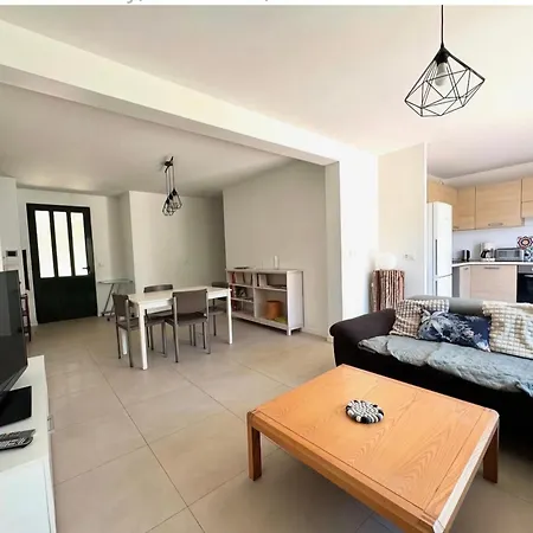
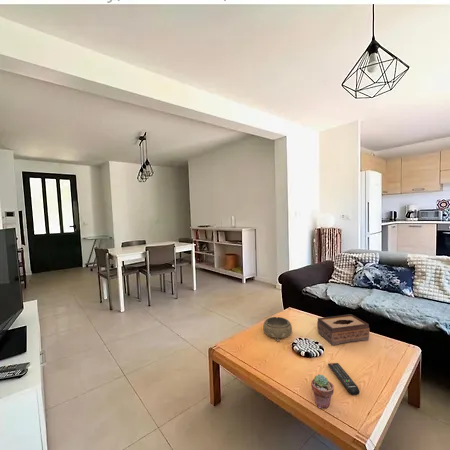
+ tissue box (342, 328)
+ potted succulent (322, 389)
+ remote control (342, 376)
+ decorative bowl (278, 327)
